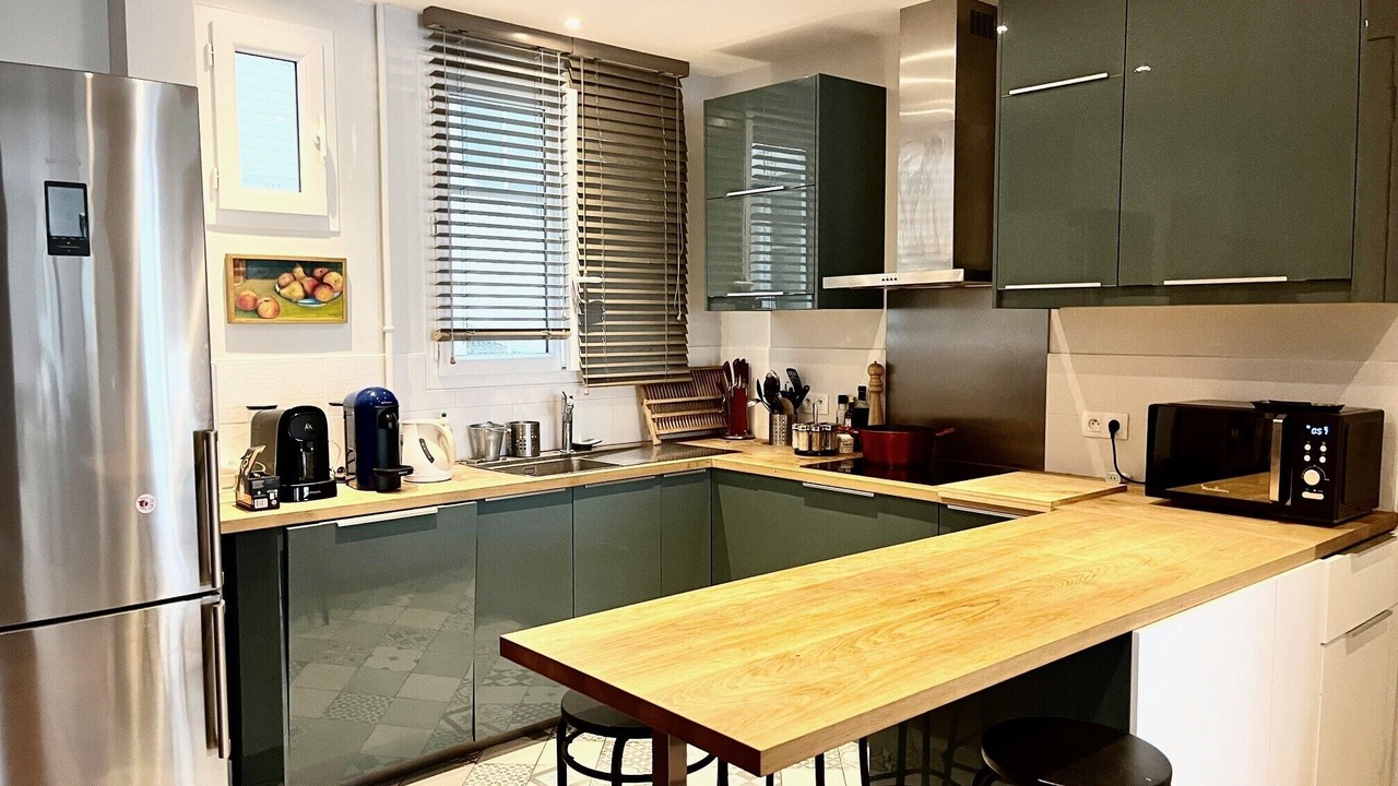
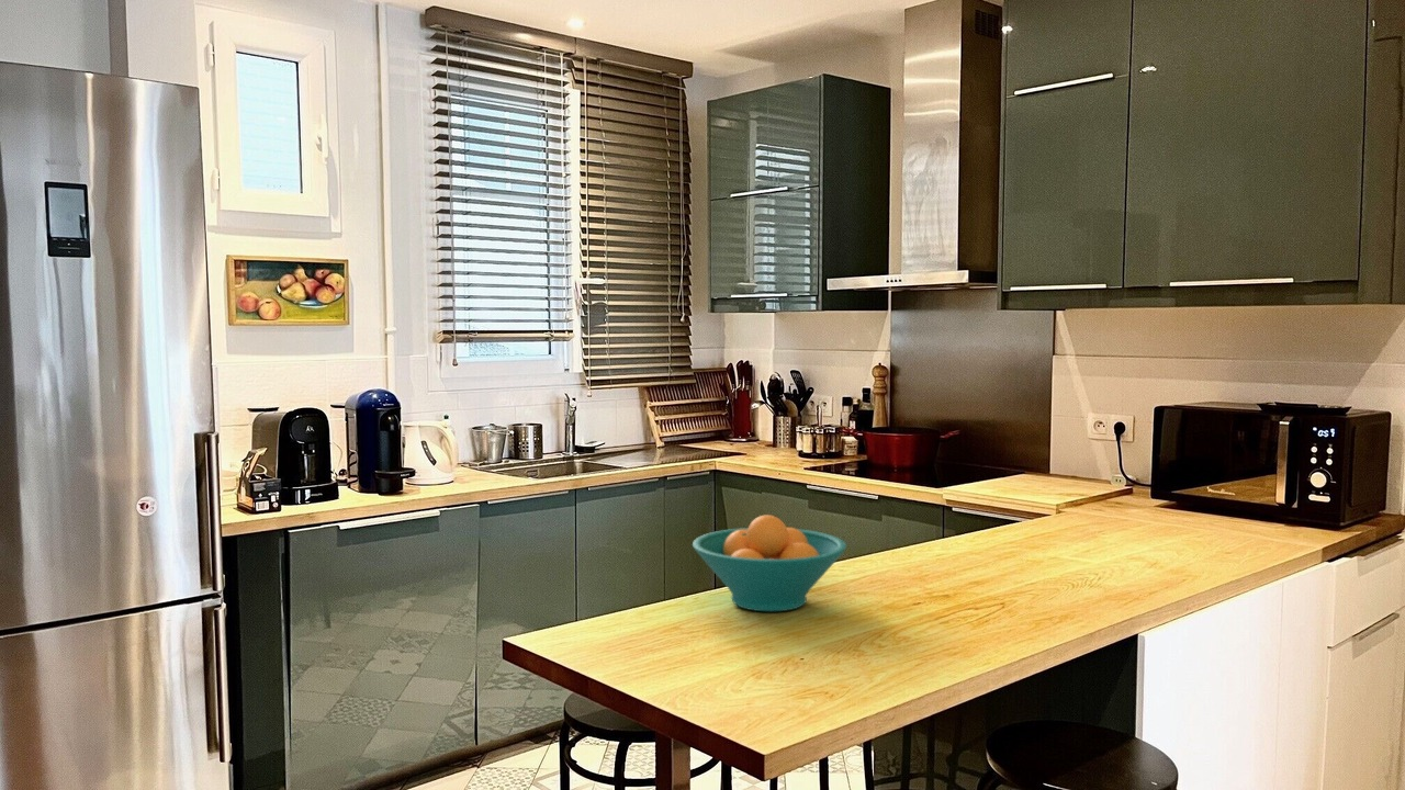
+ fruit bowl (768, 558)
